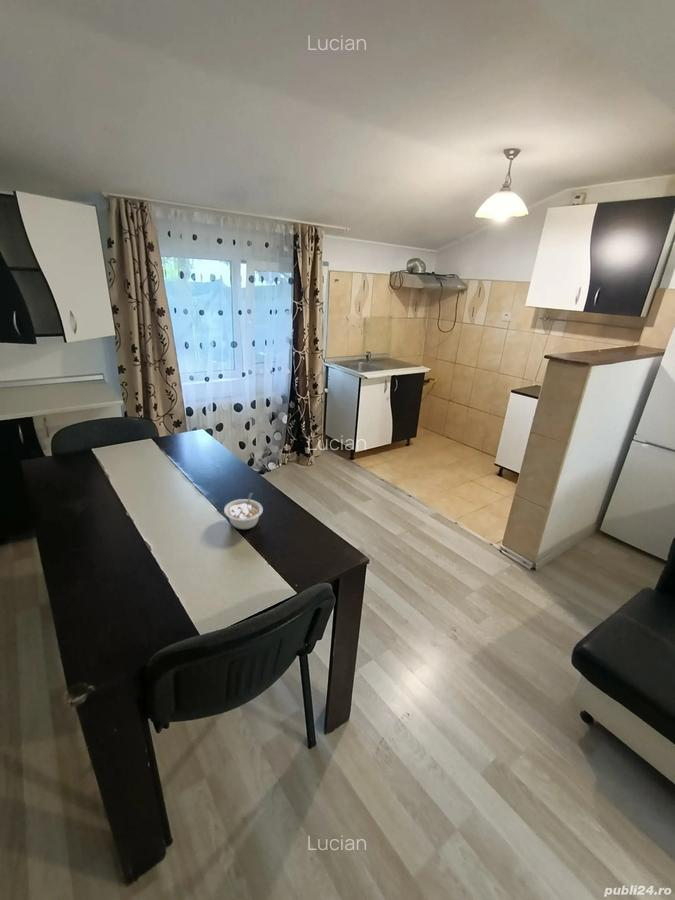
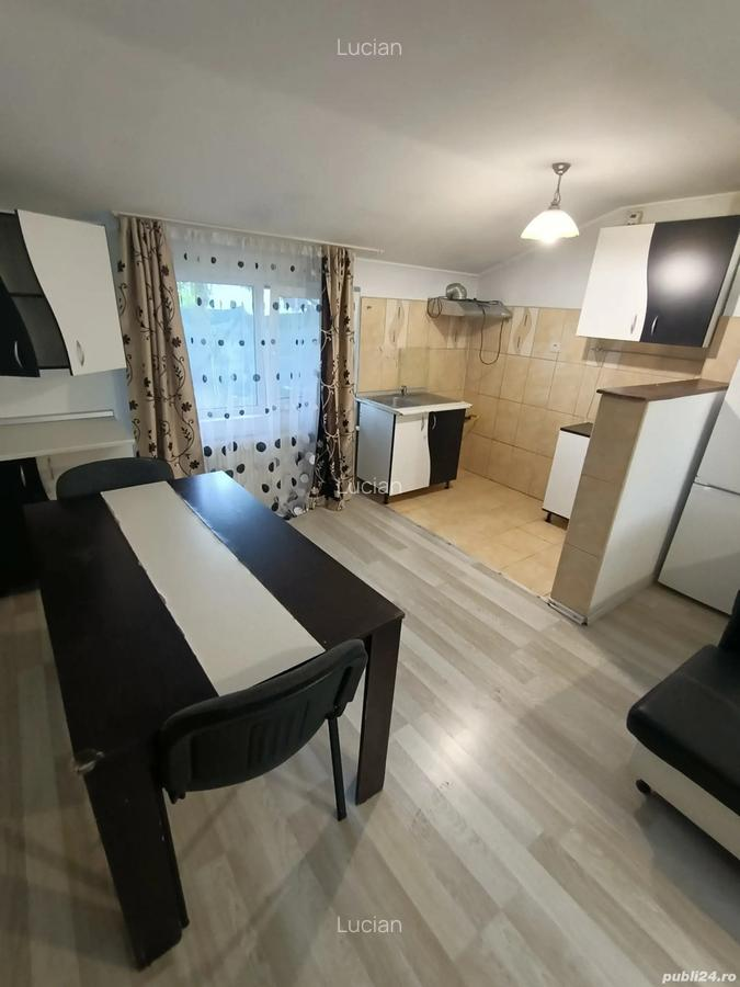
- legume (243, 513)
